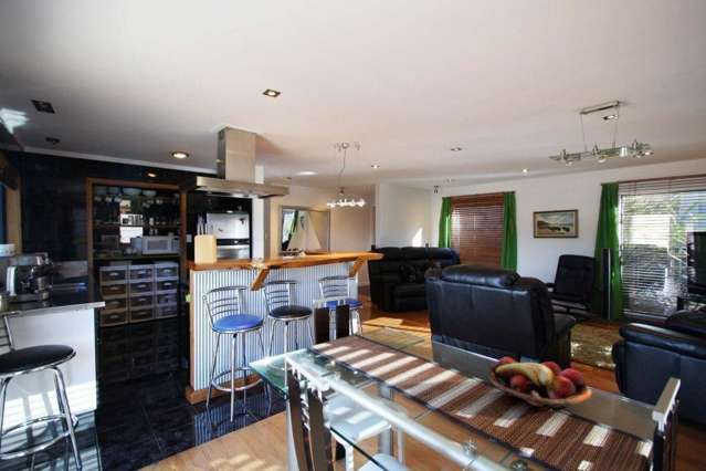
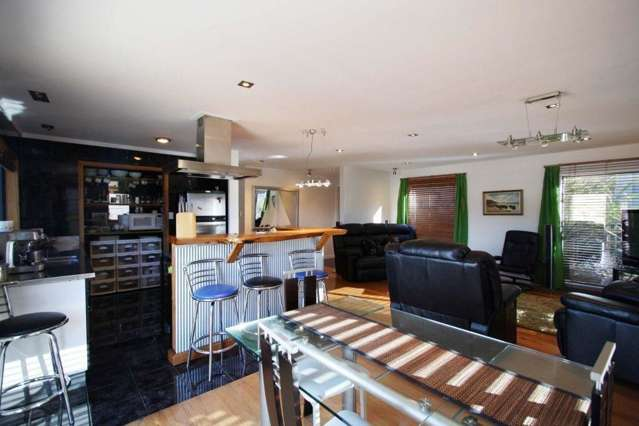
- fruit basket (537, 379)
